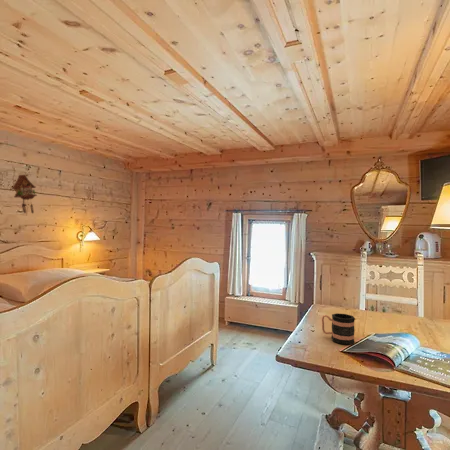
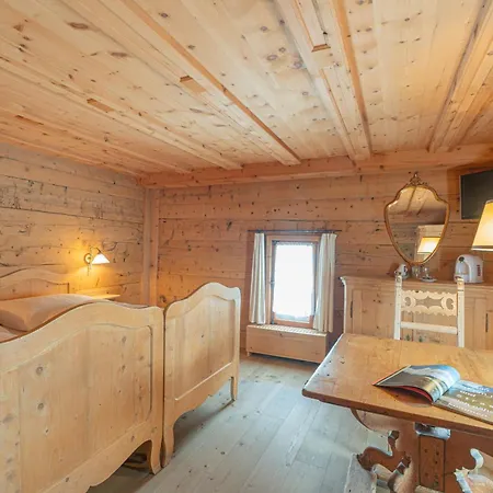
- cuckoo clock (24, 194)
- mug (337, 327)
